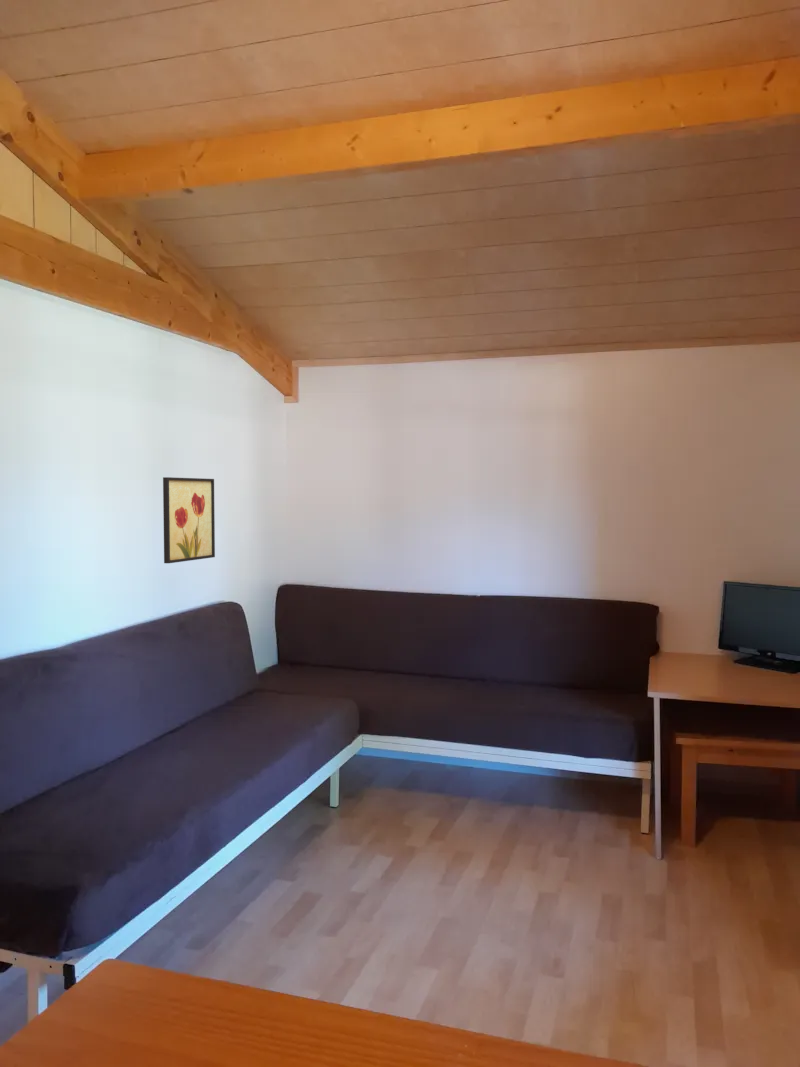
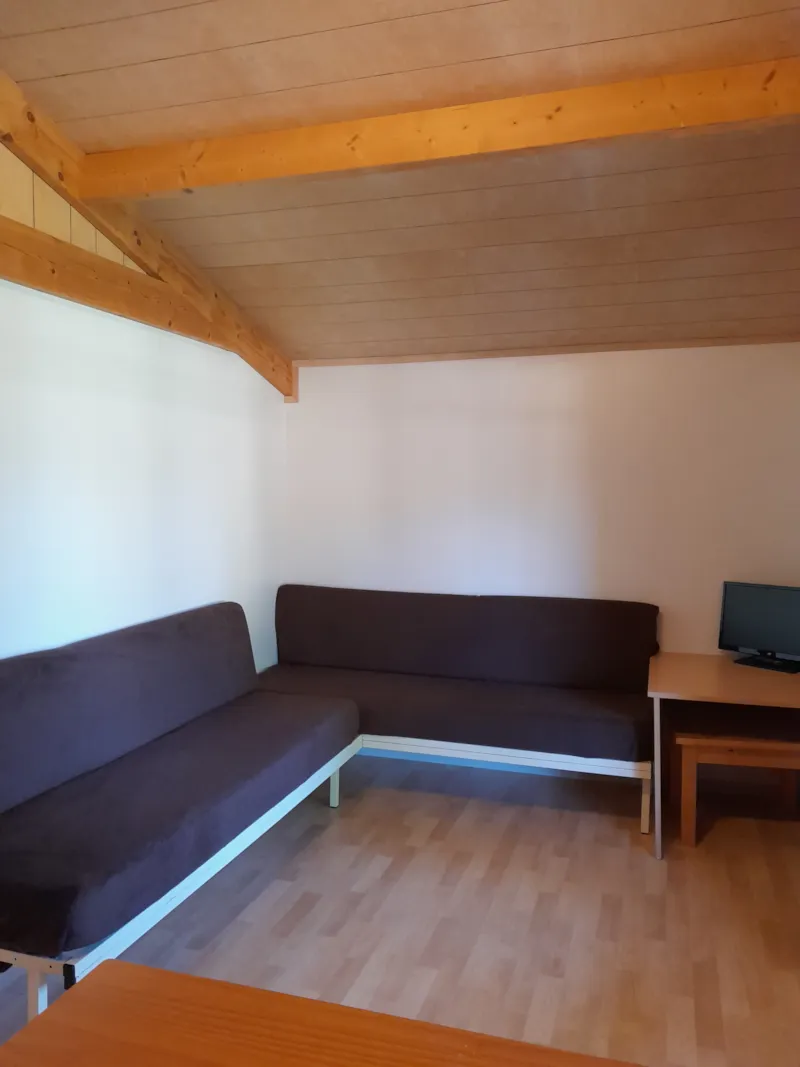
- wall art (188, 519)
